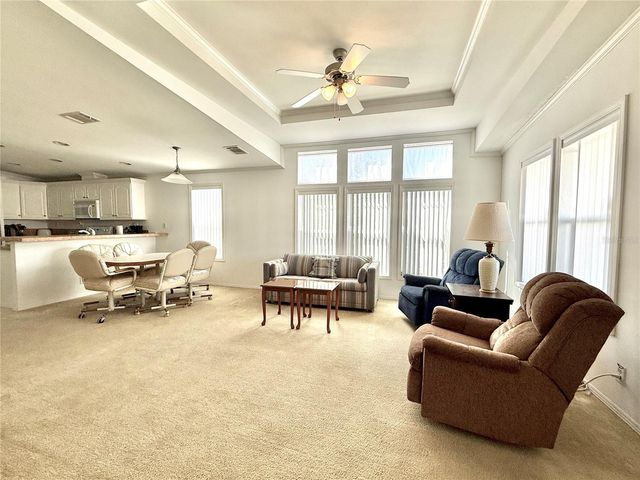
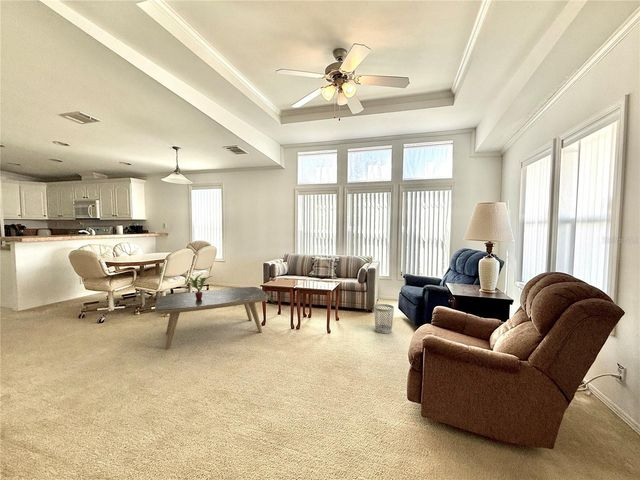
+ potted plant (199, 288)
+ wastebasket (383, 318)
+ coffee table (214, 308)
